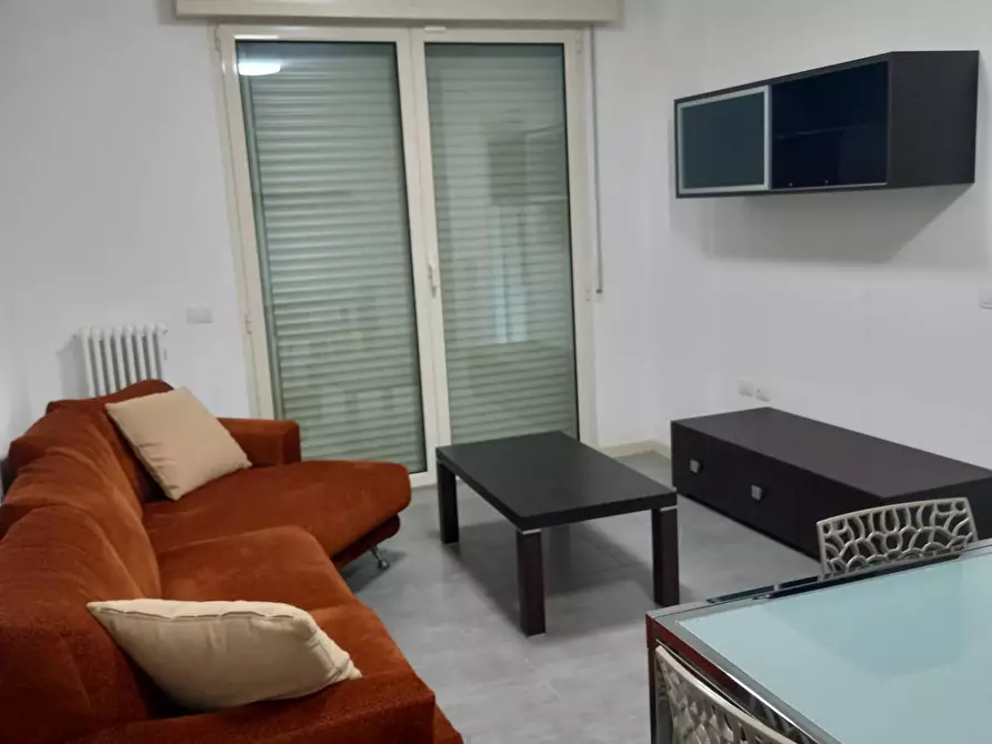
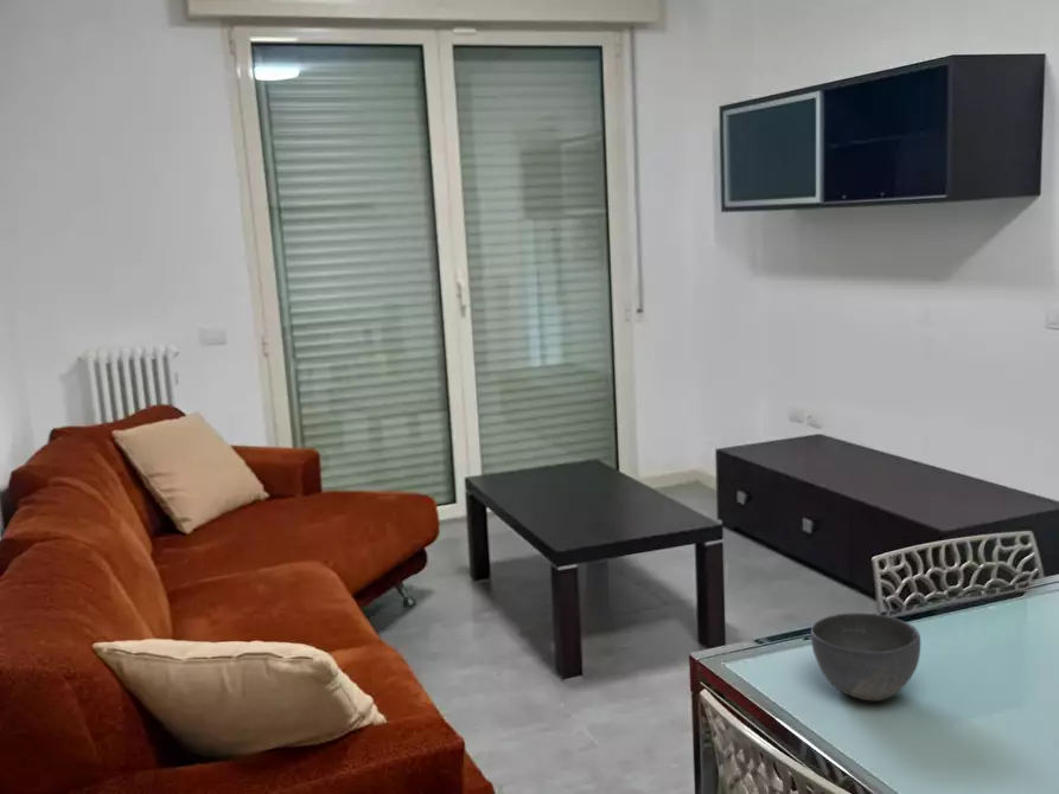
+ bowl (865, 660)
